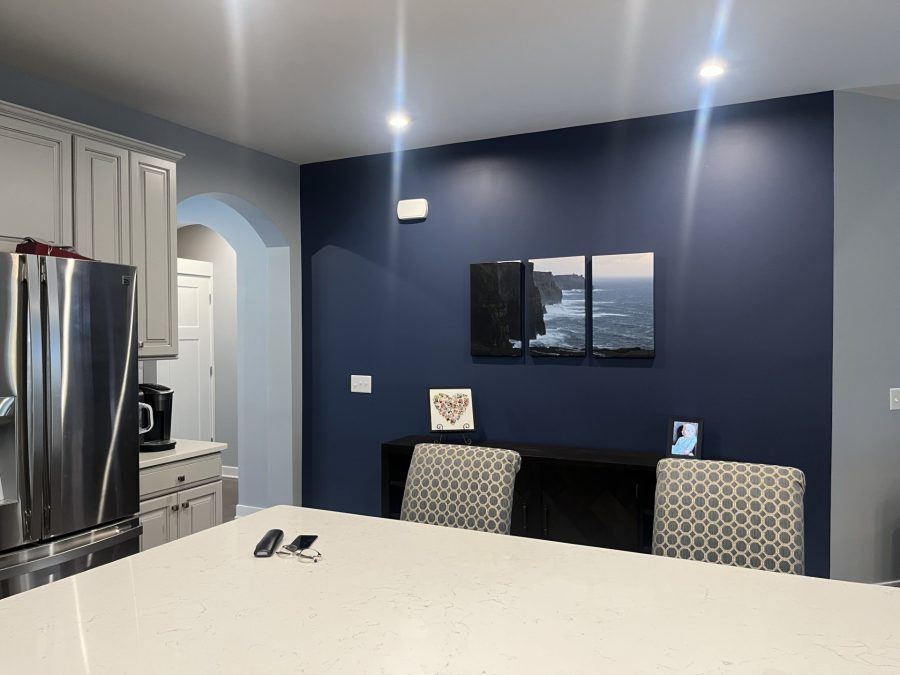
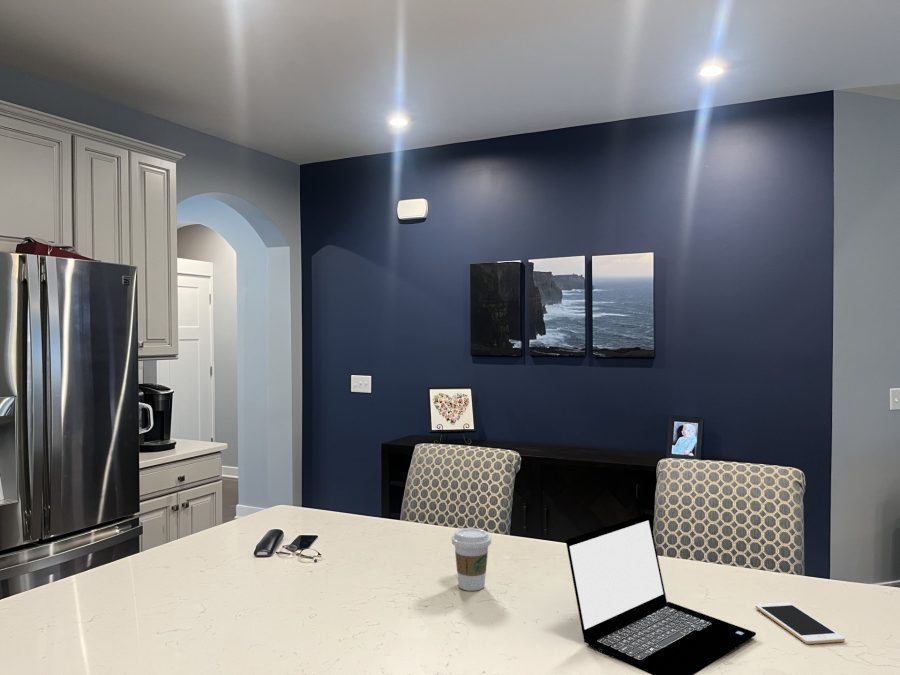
+ coffee cup (471, 558)
+ cell phone (797, 621)
+ laptop computer (660, 588)
